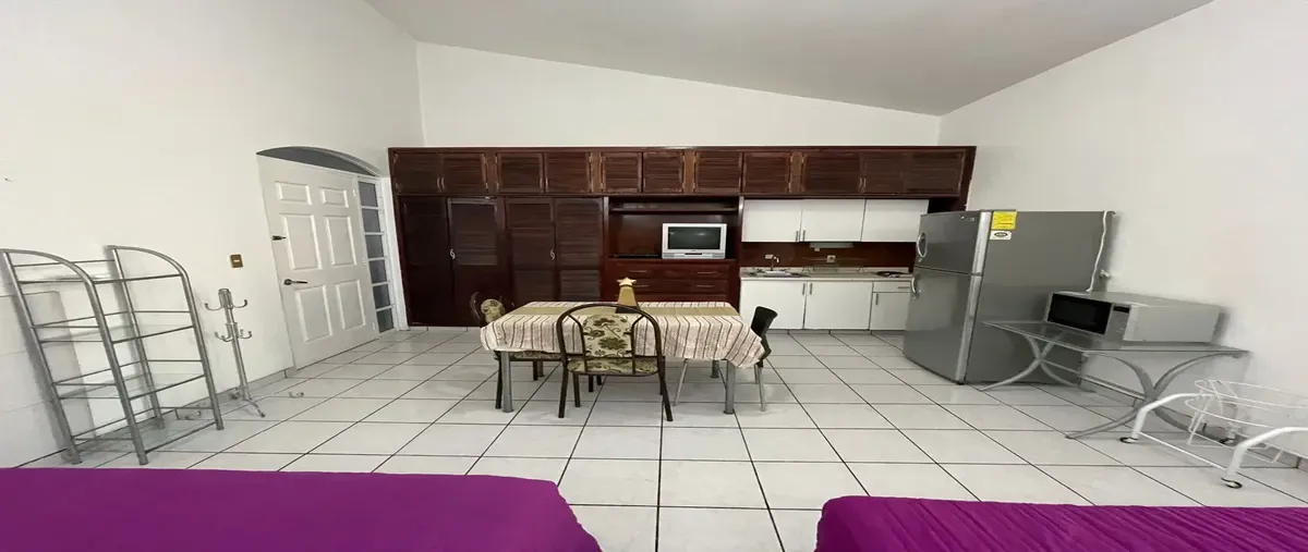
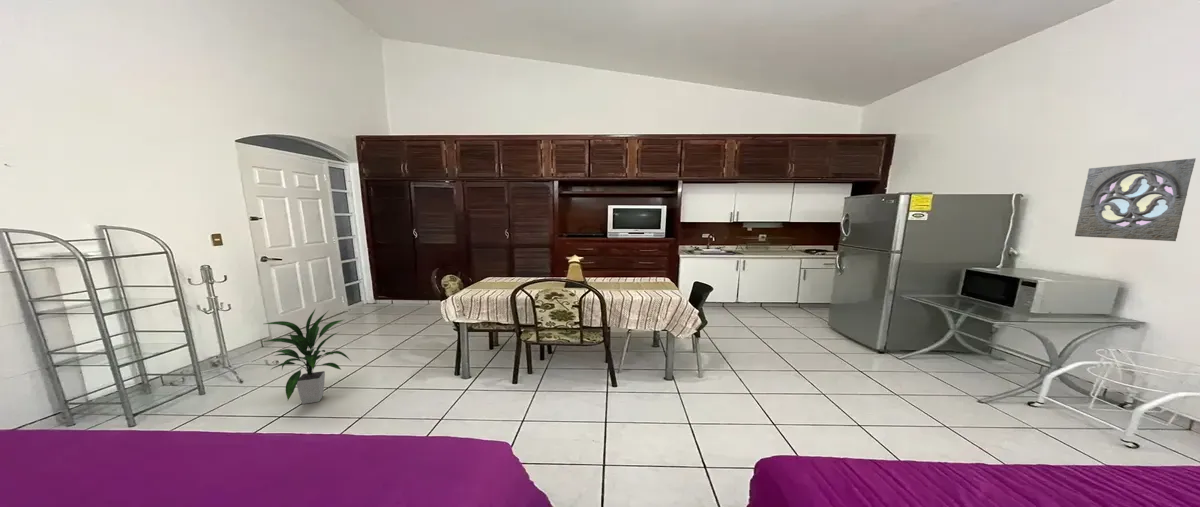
+ wall ornament (1129, 201)
+ indoor plant (305, 356)
